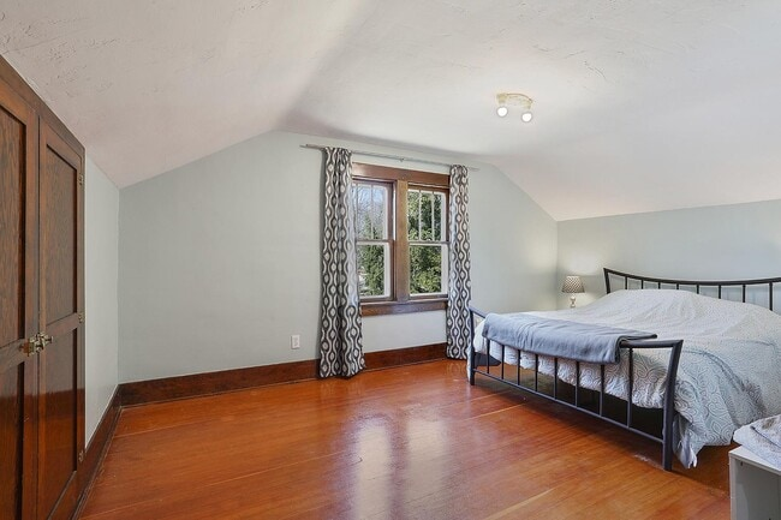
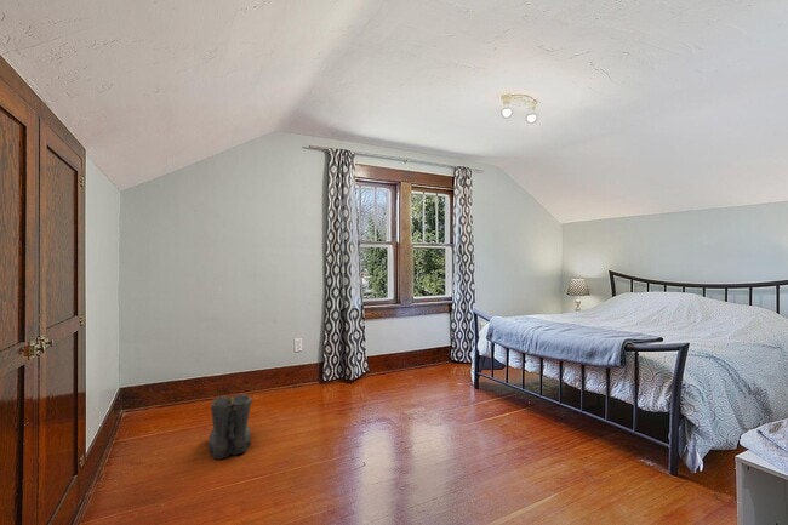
+ boots (230, 420)
